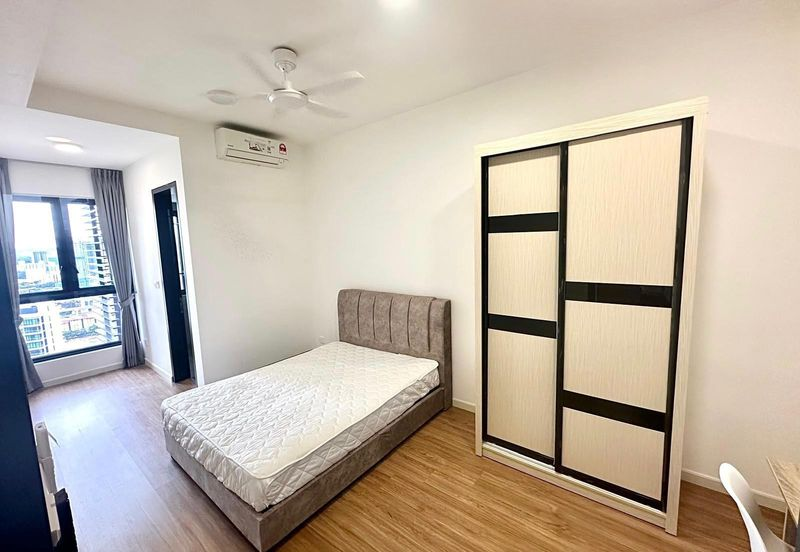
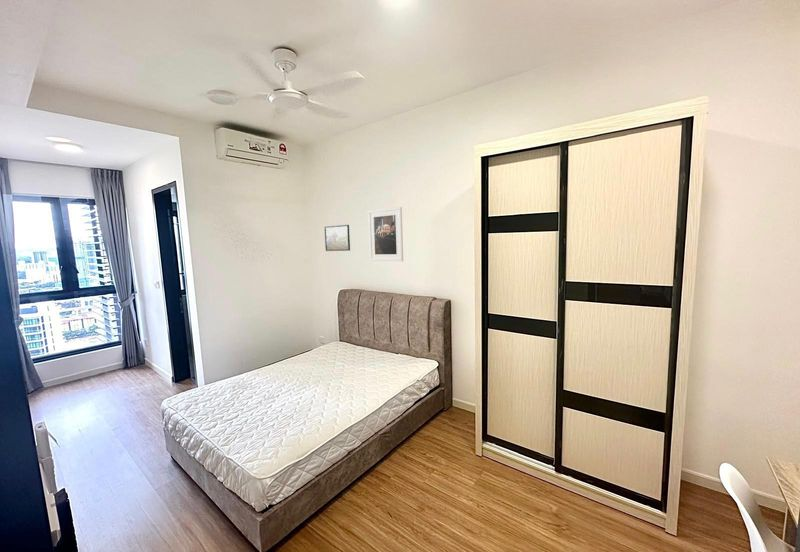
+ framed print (385, 235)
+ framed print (336, 238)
